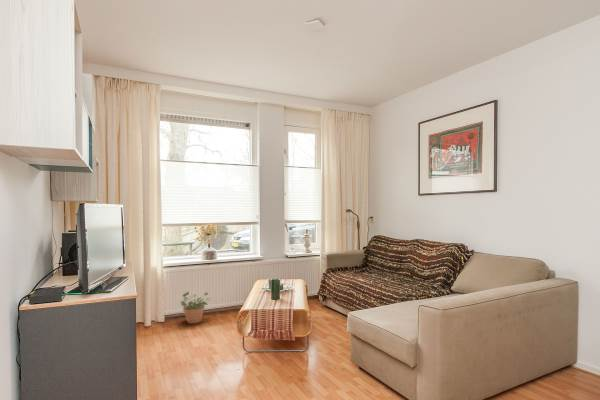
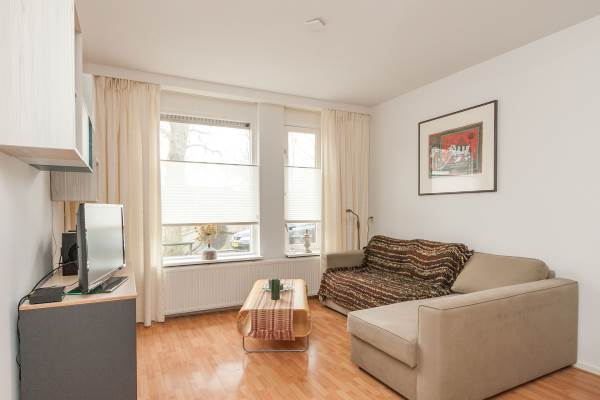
- potted plant (196, 306)
